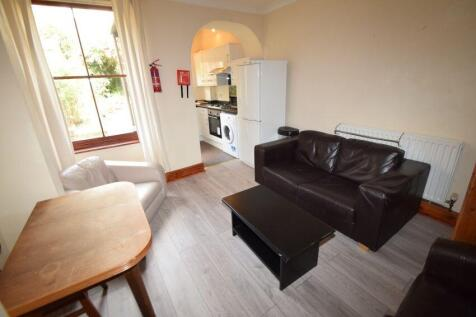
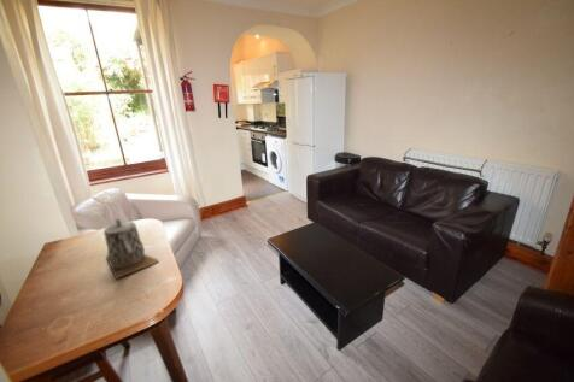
+ teapot (125, 239)
